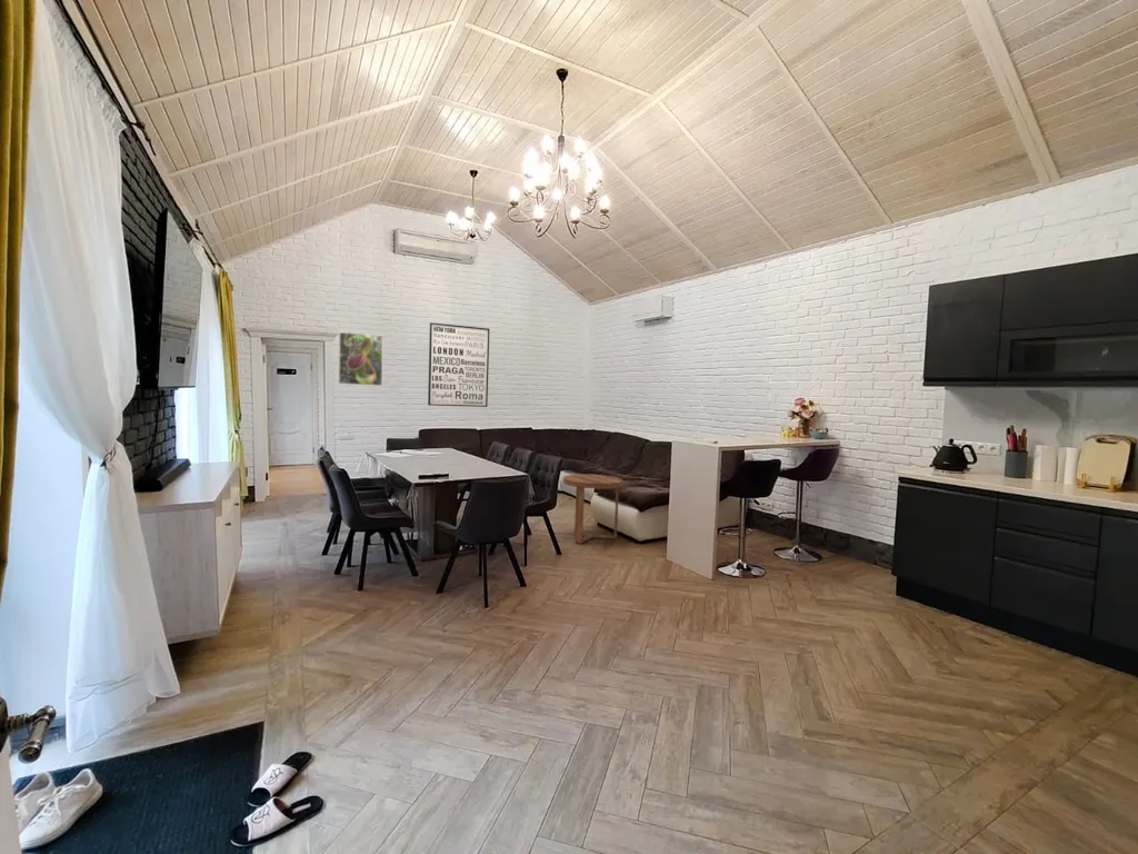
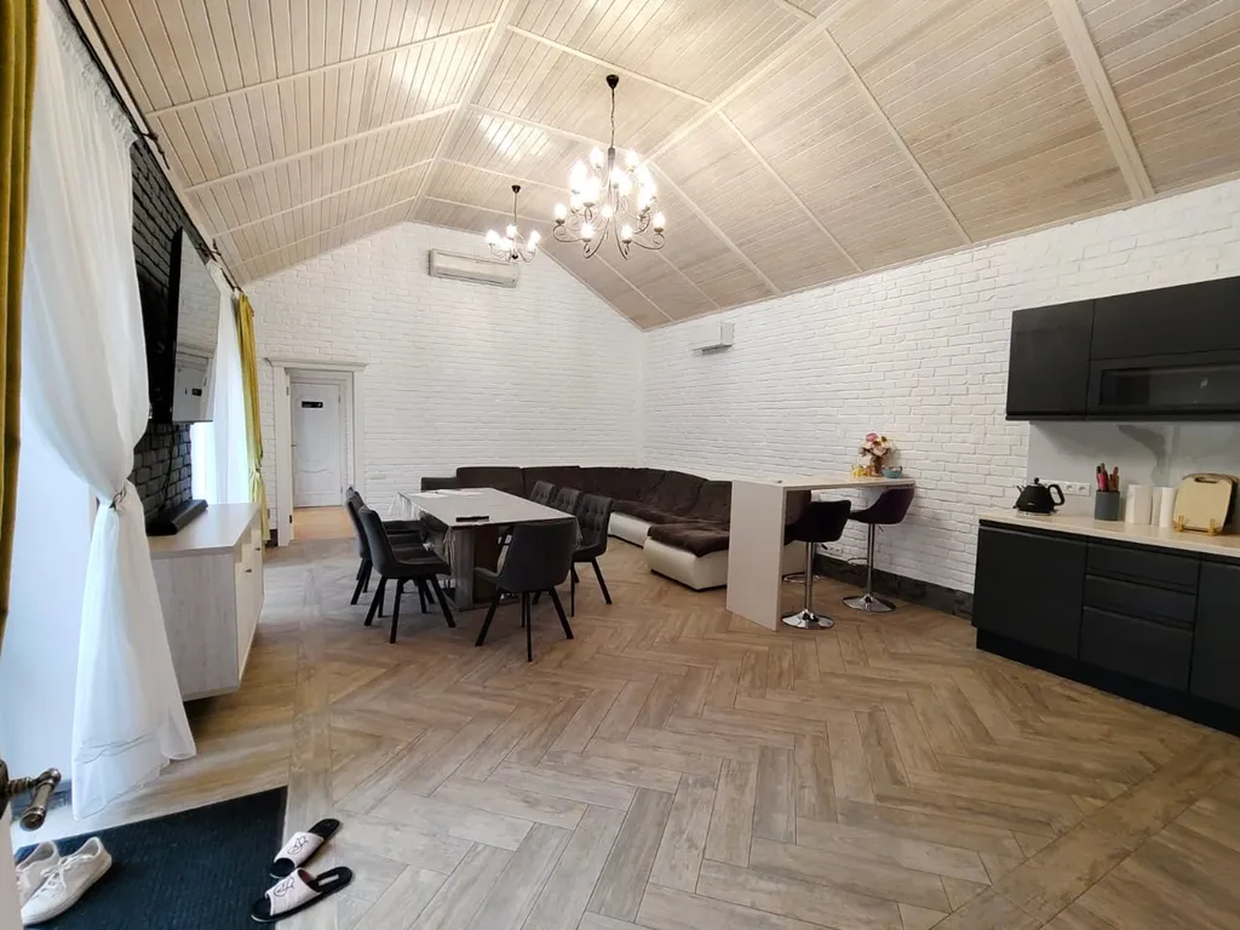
- wall art (459, 366)
- side table (582, 508)
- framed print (360, 359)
